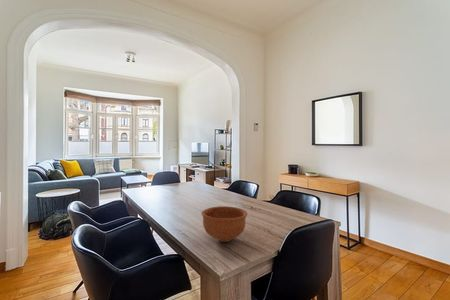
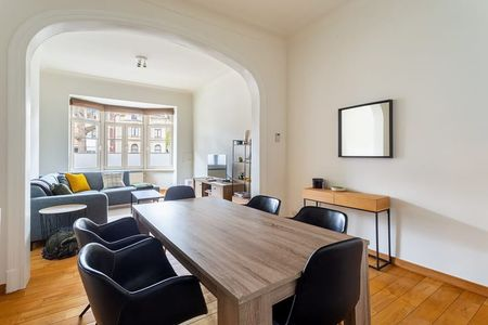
- bowl (224, 225)
